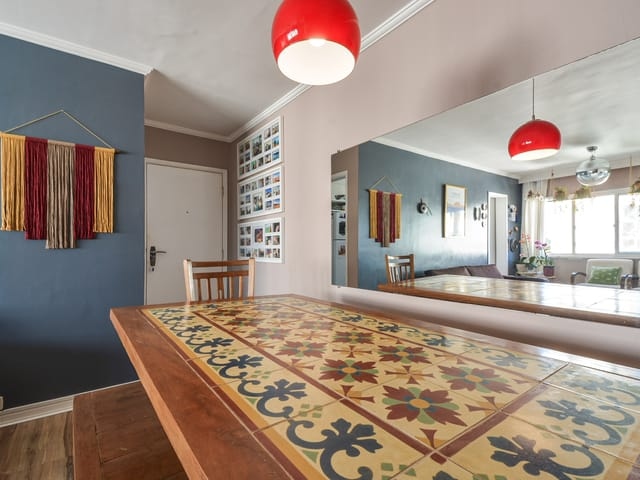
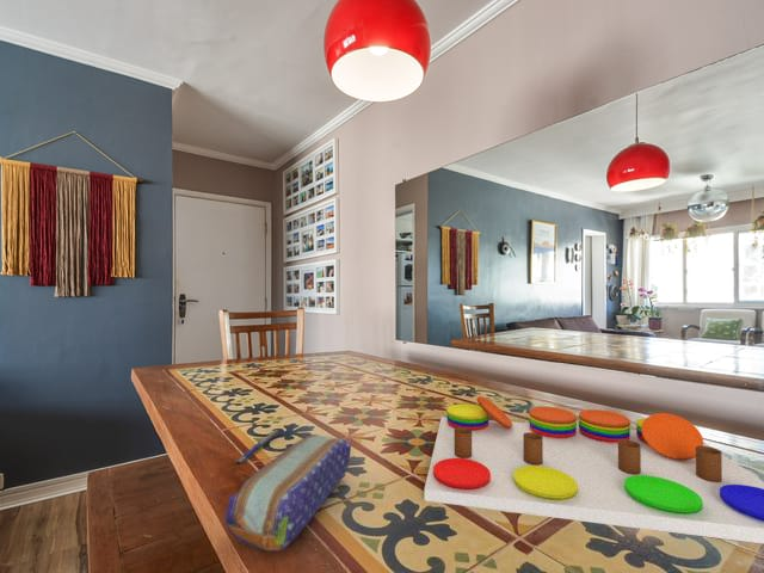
+ pencil case (296, 480)
+ board game (578, 444)
+ pen (259, 444)
